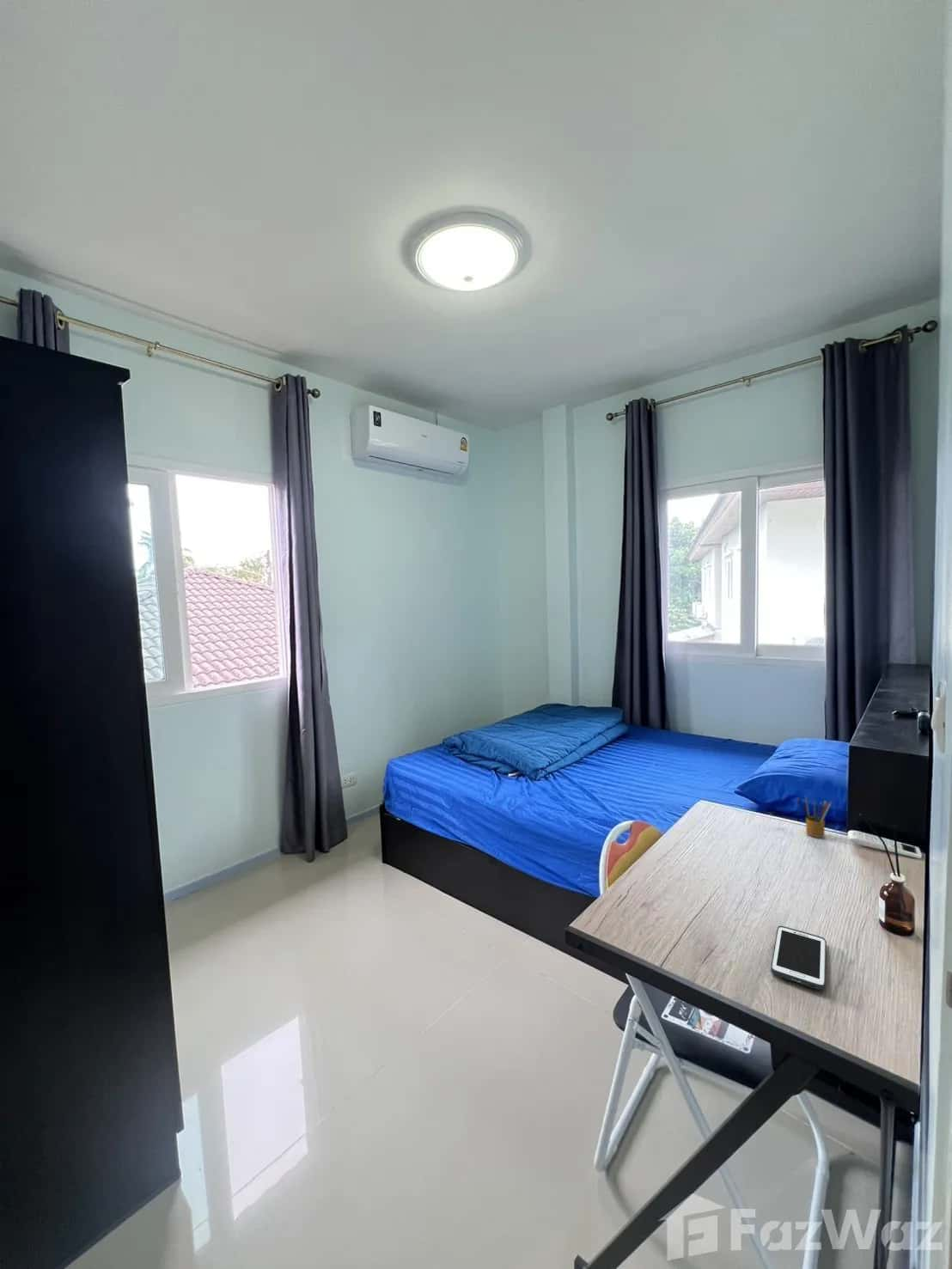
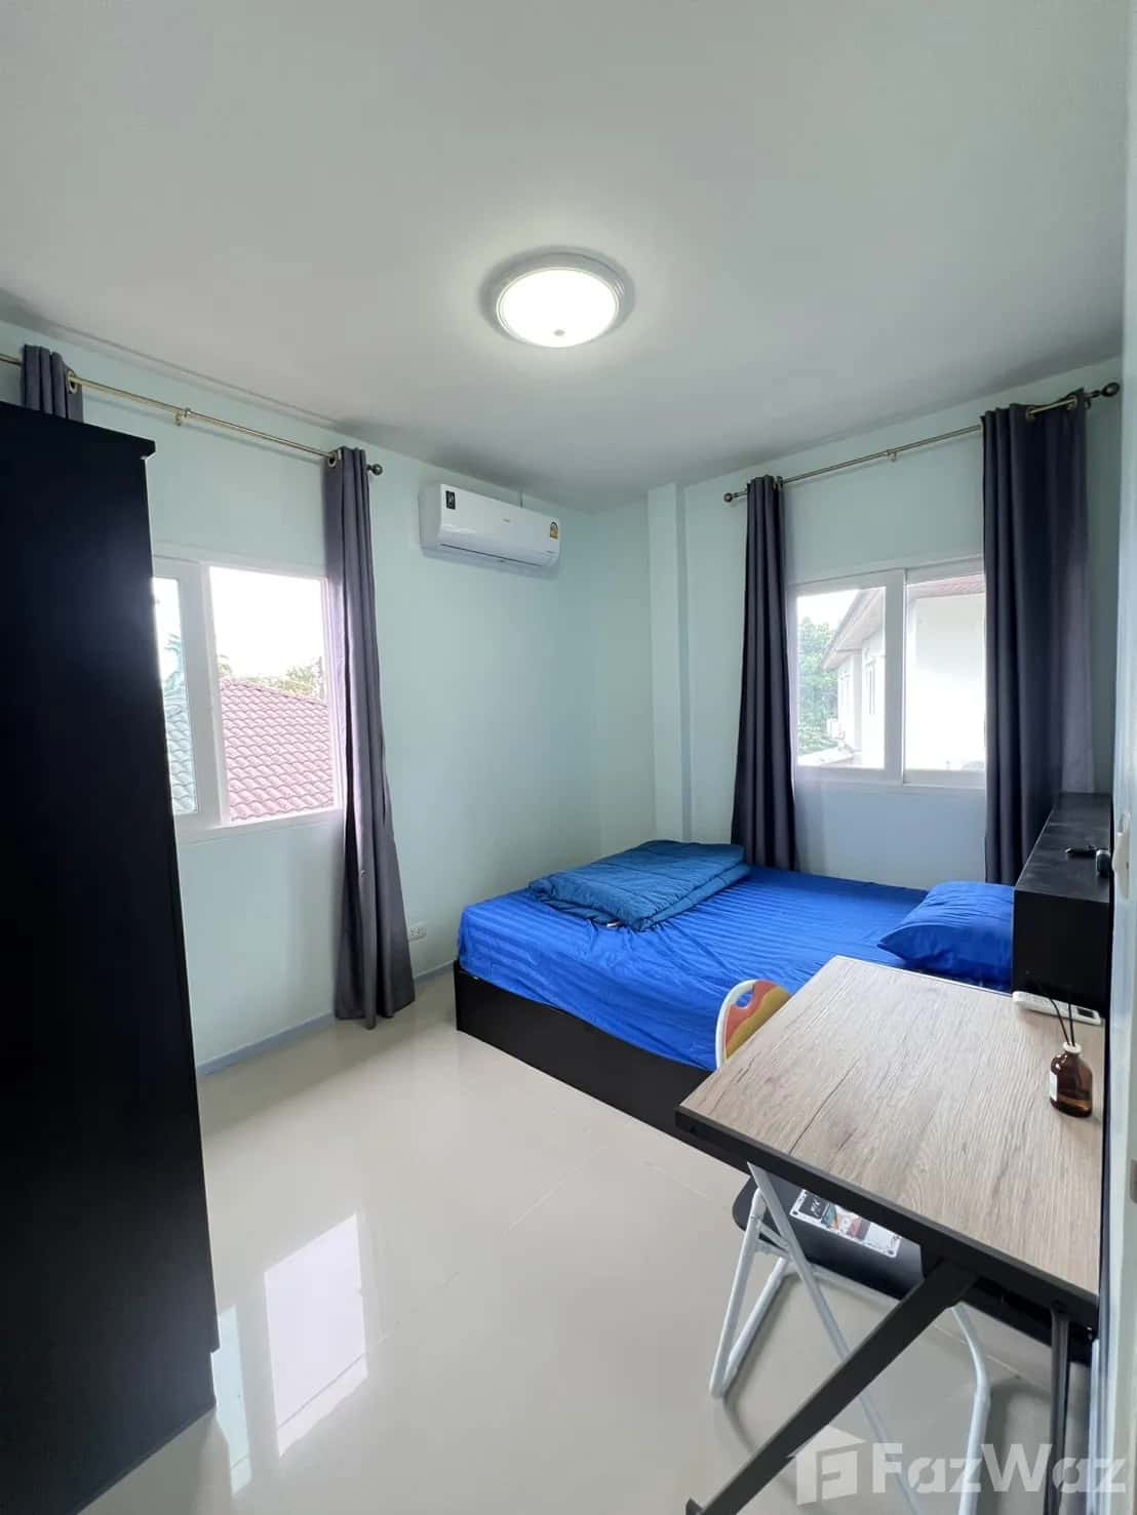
- pencil box (814, 815)
- cell phone (799, 955)
